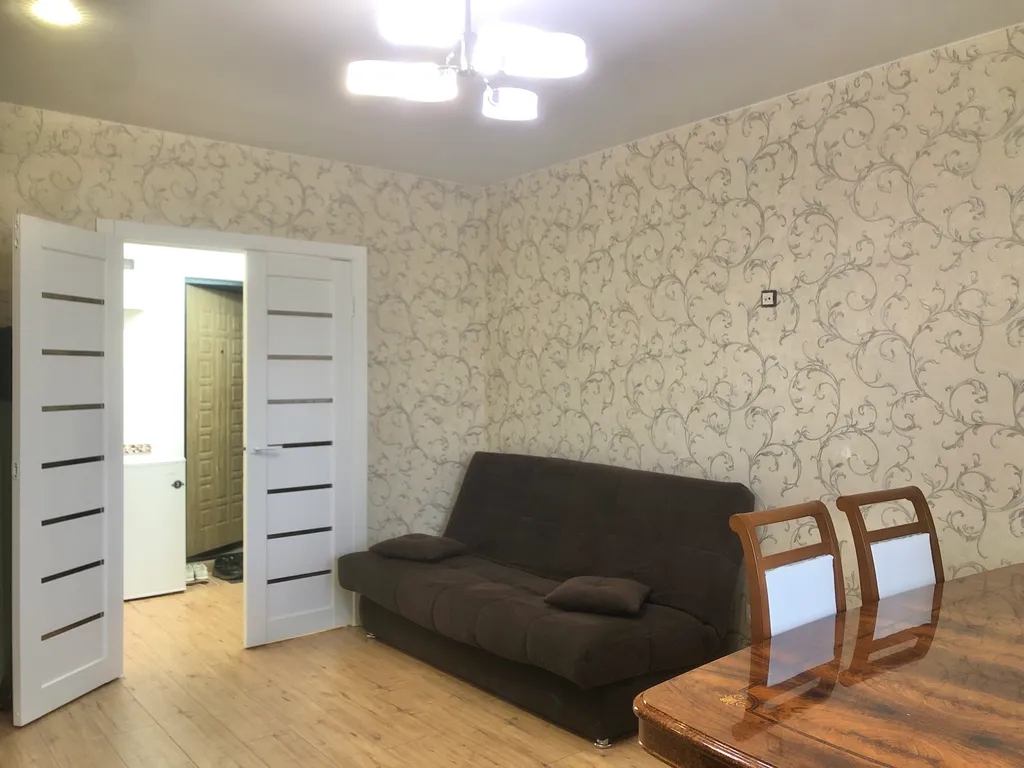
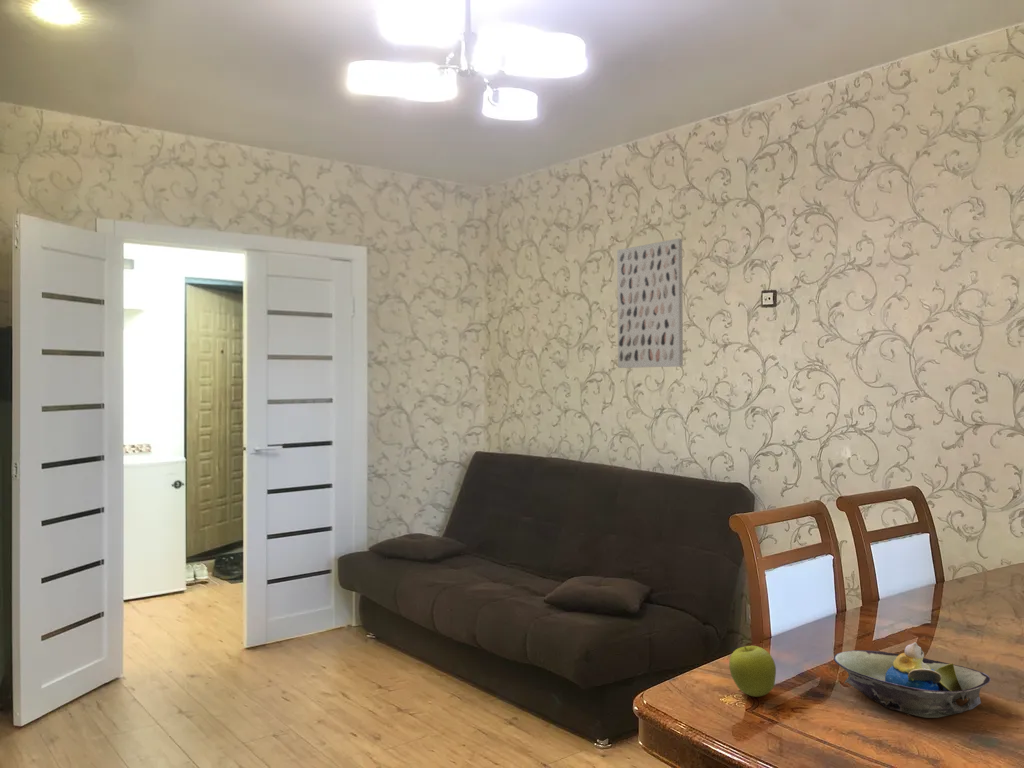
+ wall art (648, 305)
+ decorative bowl (927, 671)
+ fruit (752, 670)
